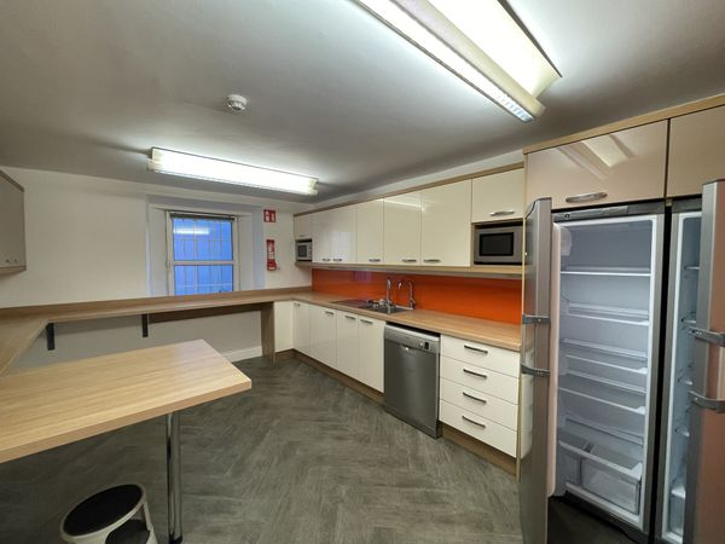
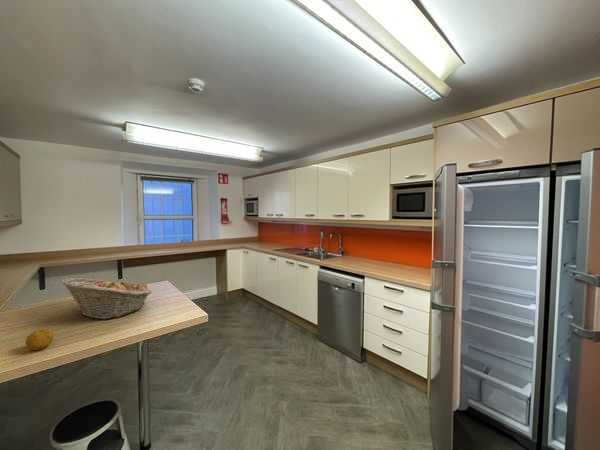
+ fruit (40, 338)
+ fruit basket (109, 292)
